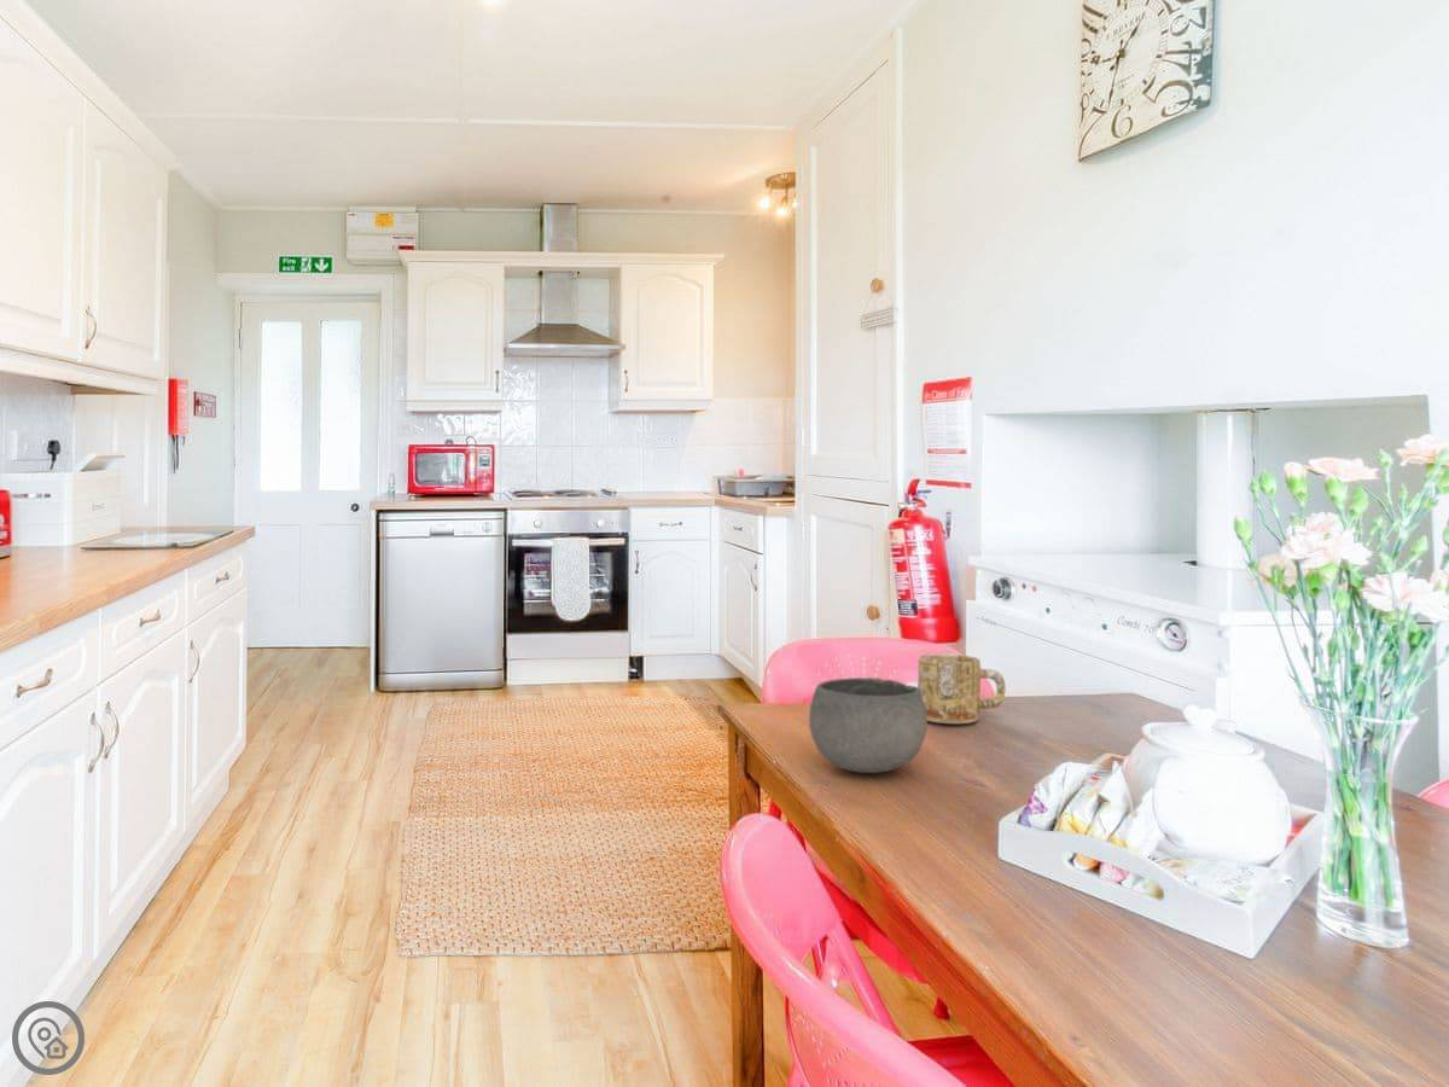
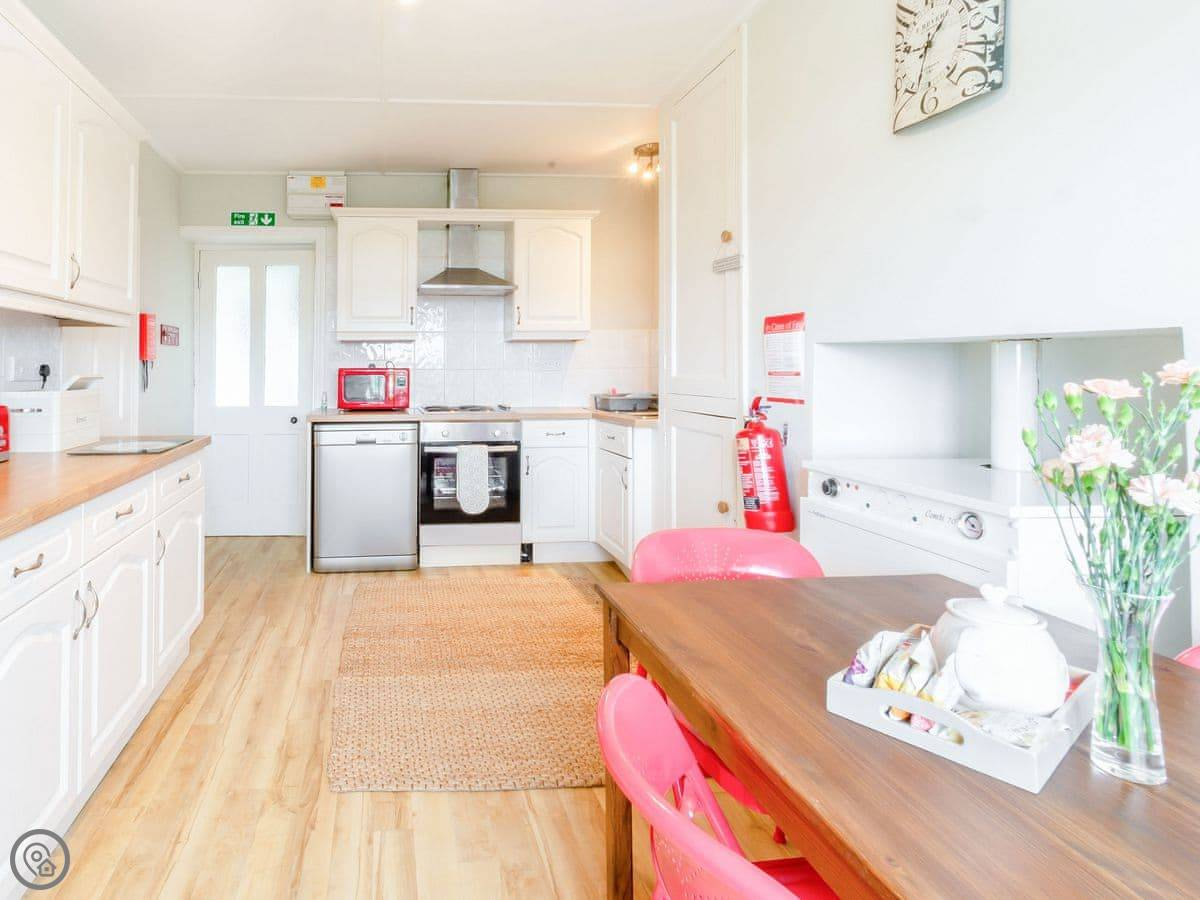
- mug (960, 687)
- bowl (867, 727)
